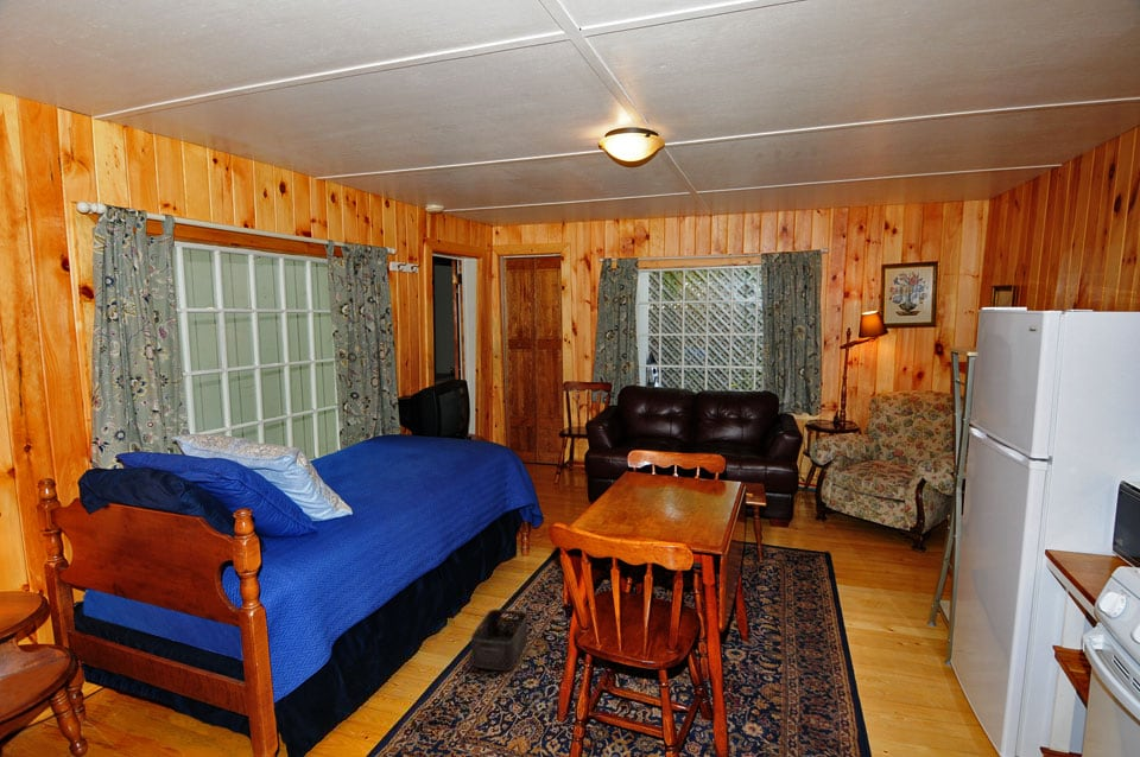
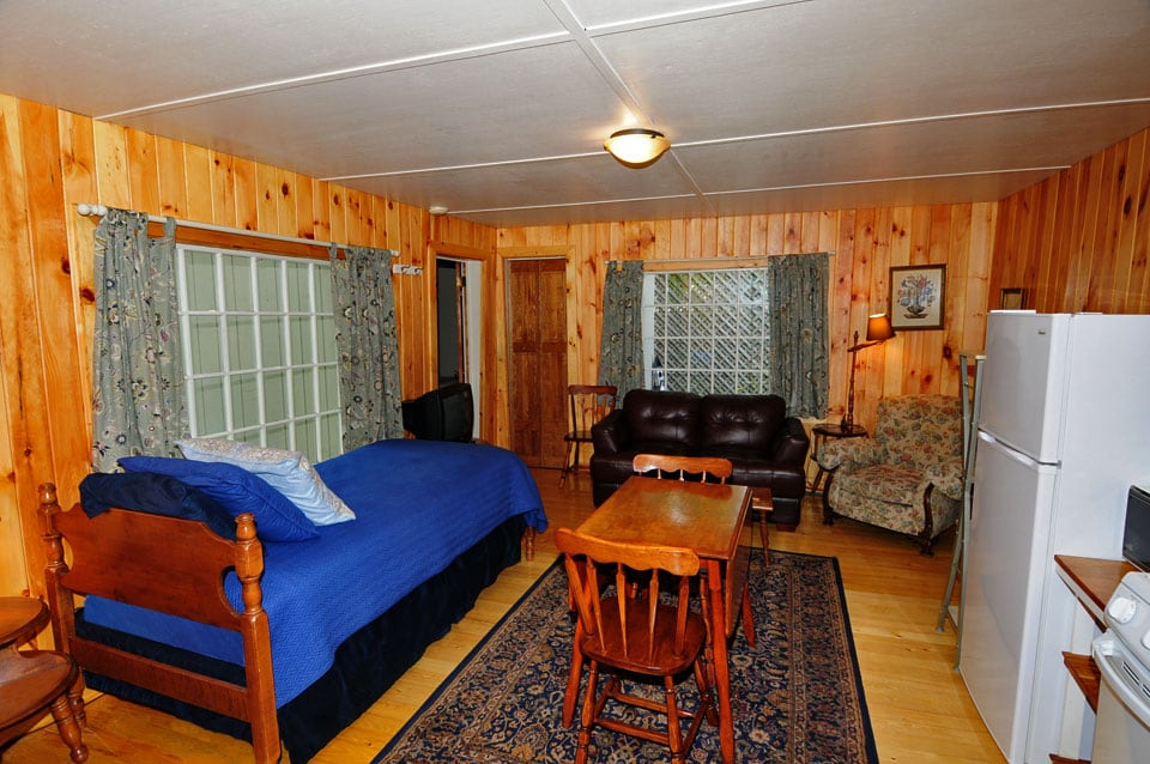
- storage bin (500, 638)
